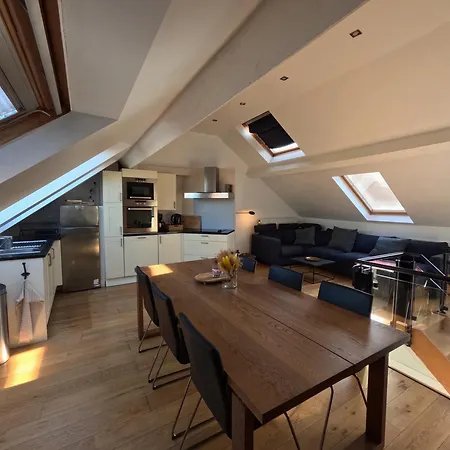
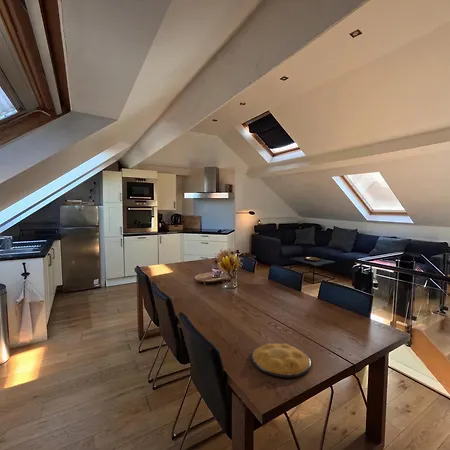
+ plate (280, 354)
